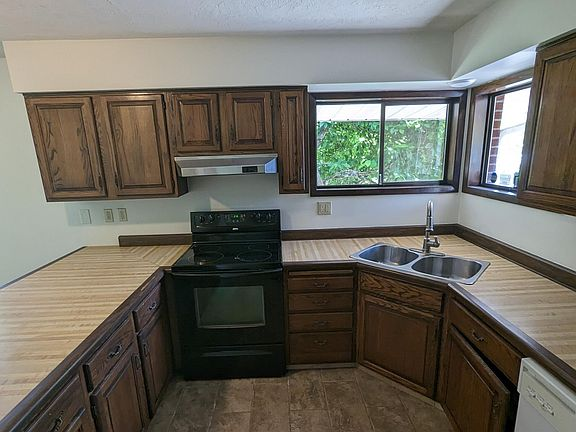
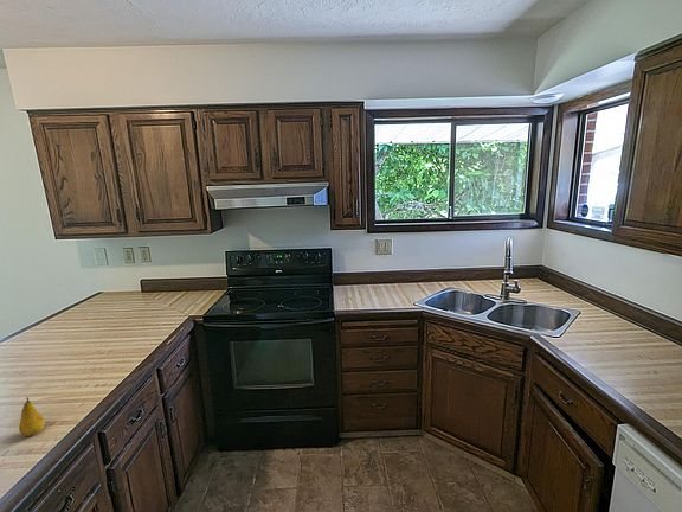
+ fruit (30, 415)
